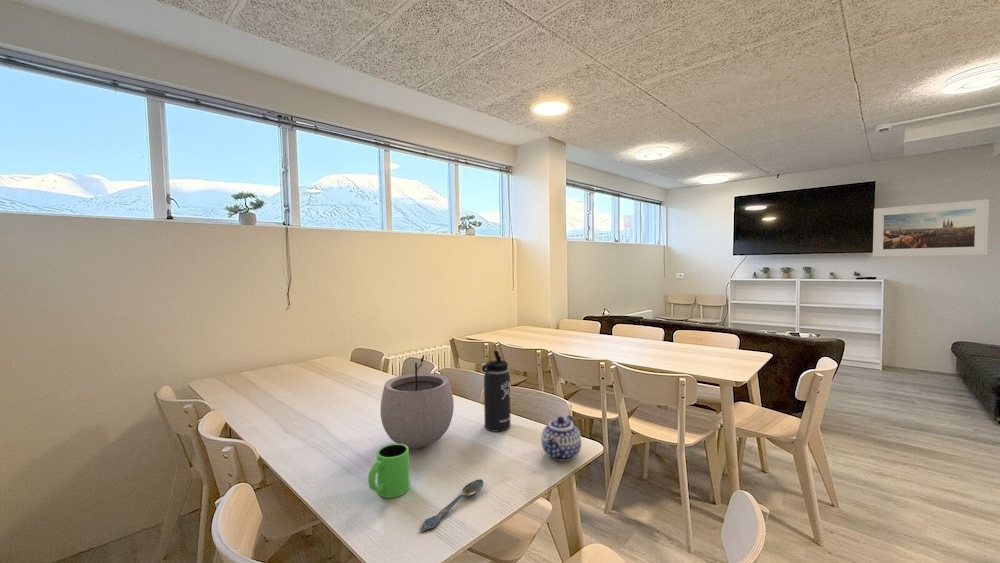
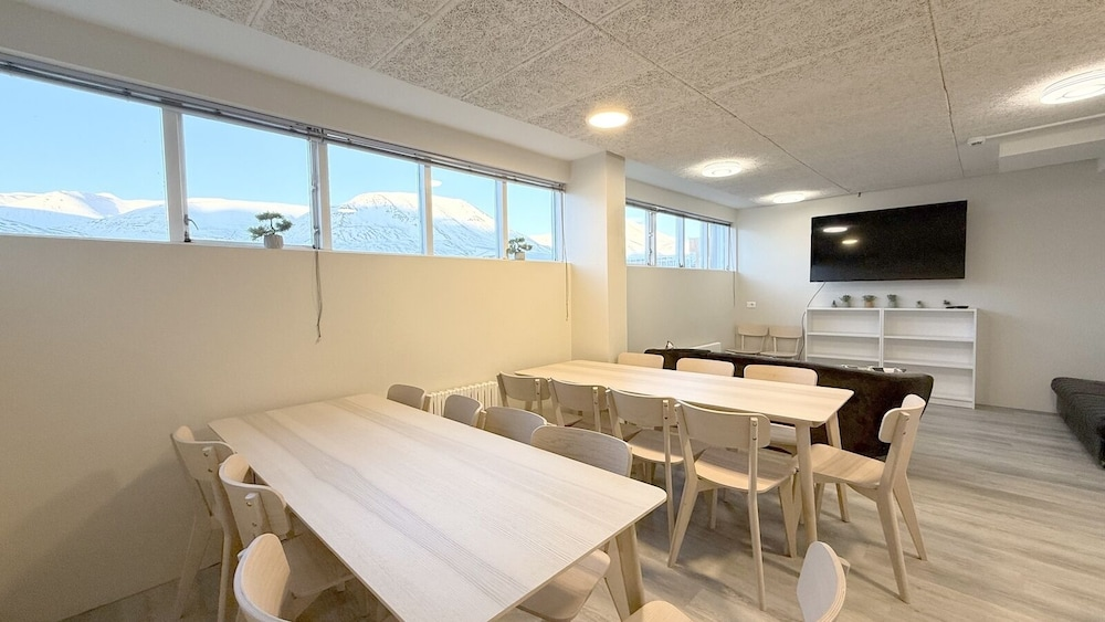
- mug (388, 473)
- thermos bottle (494, 389)
- spoon (454, 503)
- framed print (926, 230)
- teapot (561, 435)
- plant pot (417, 398)
